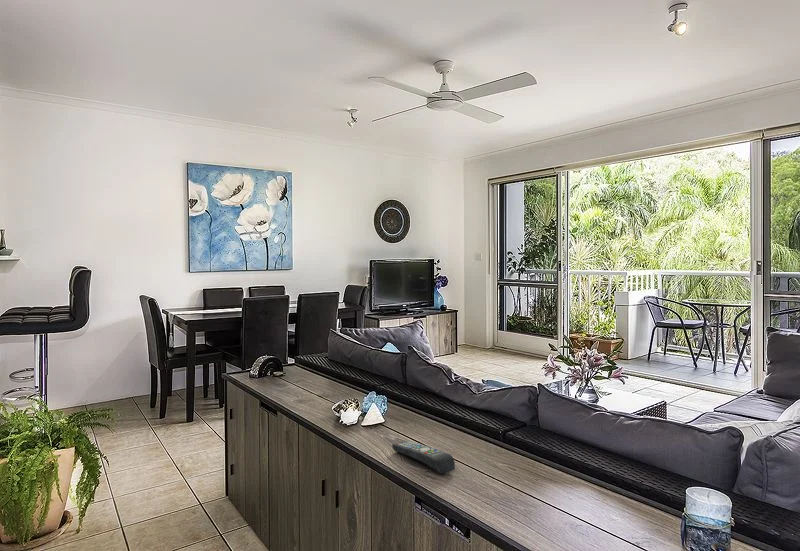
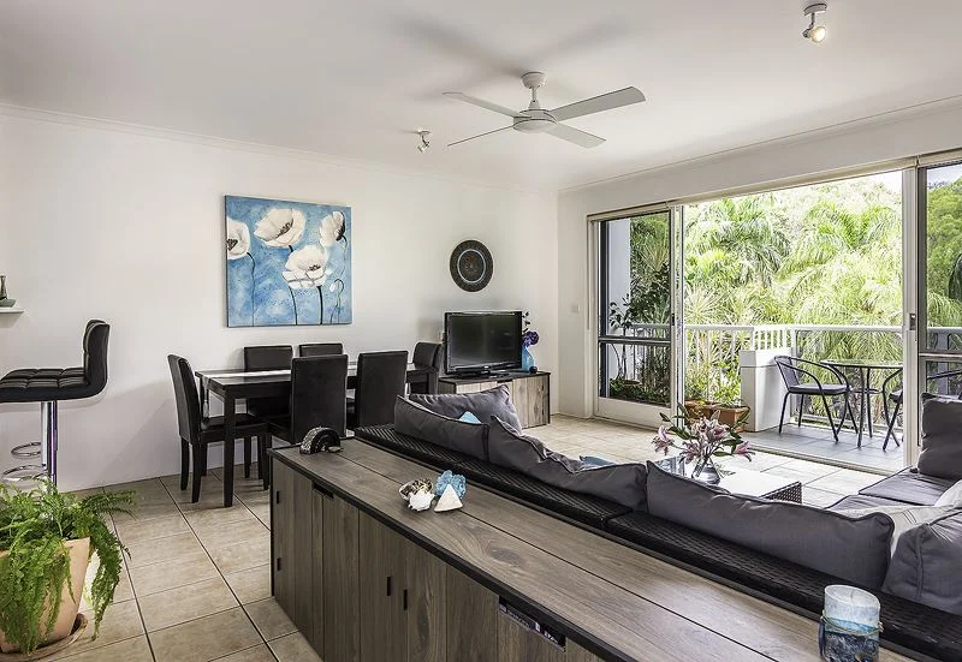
- remote control (422, 453)
